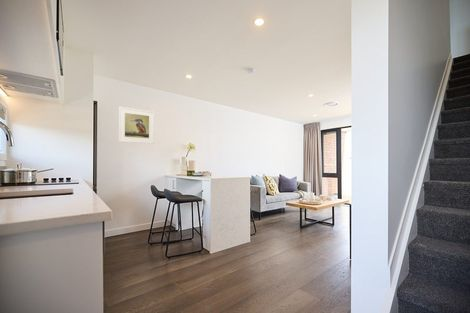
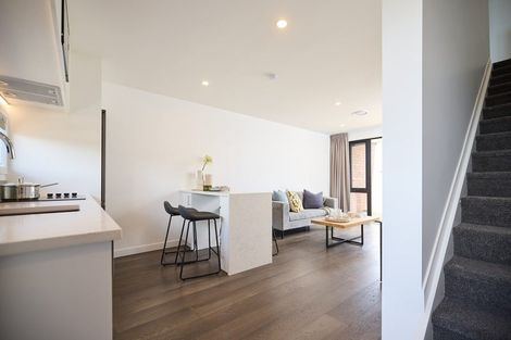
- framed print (137, 126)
